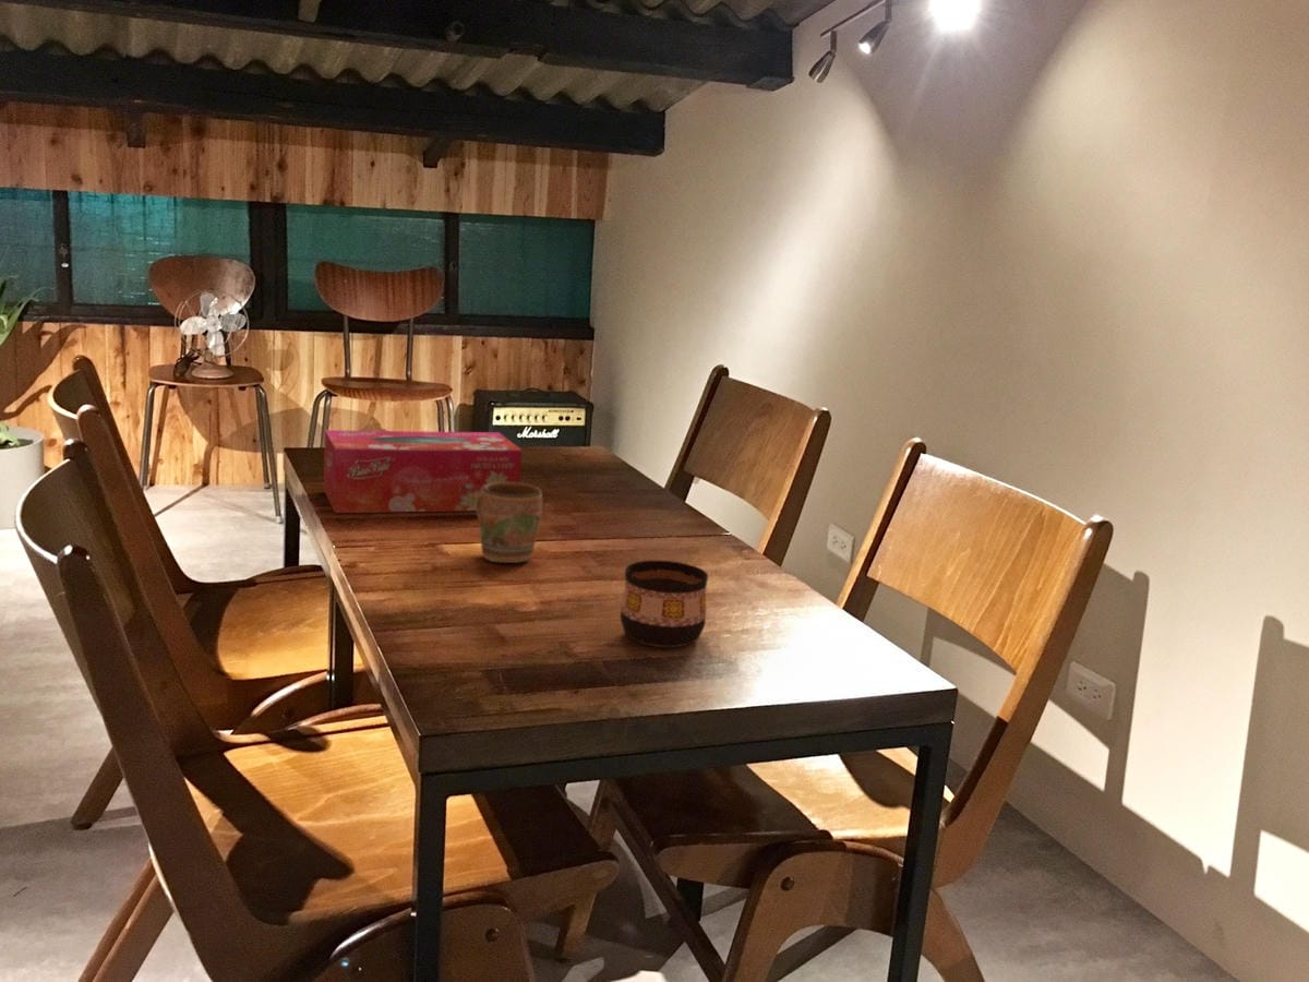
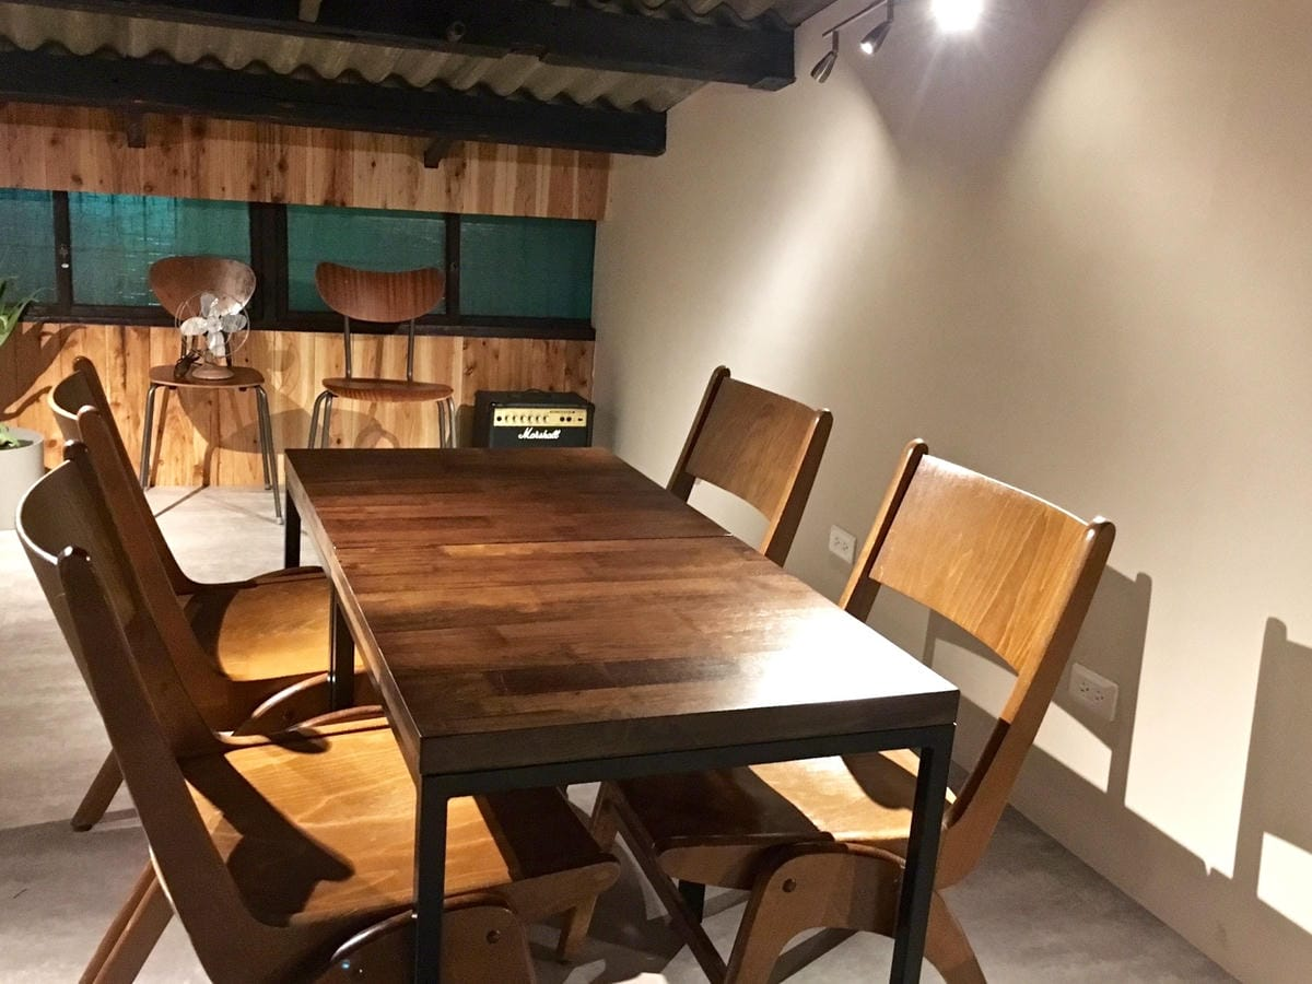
- mug (508, 522)
- tissue box (421, 469)
- cup (668, 603)
